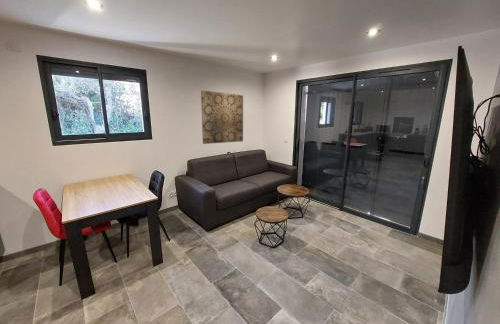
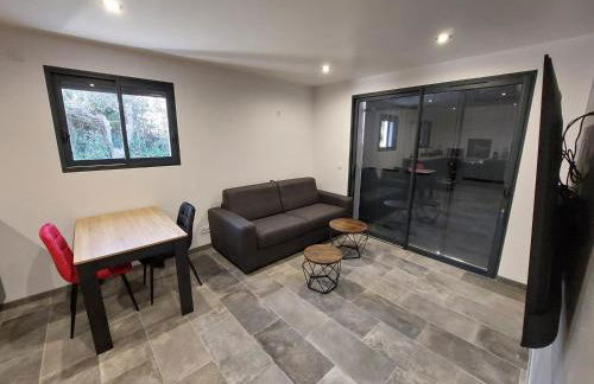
- wall art (224, 118)
